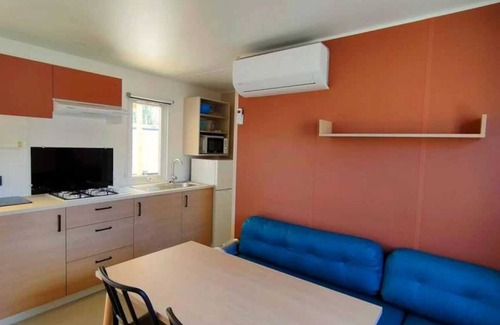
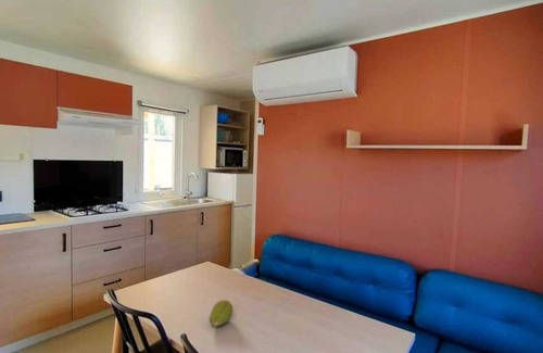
+ fruit (220, 313)
